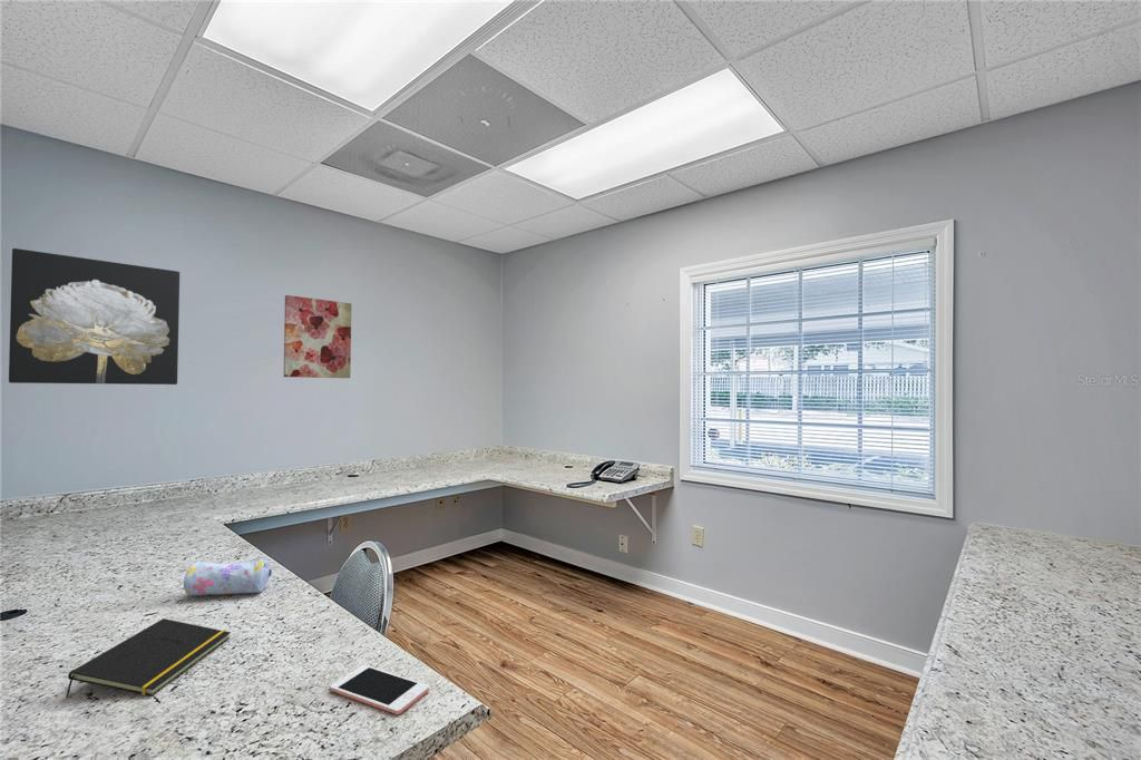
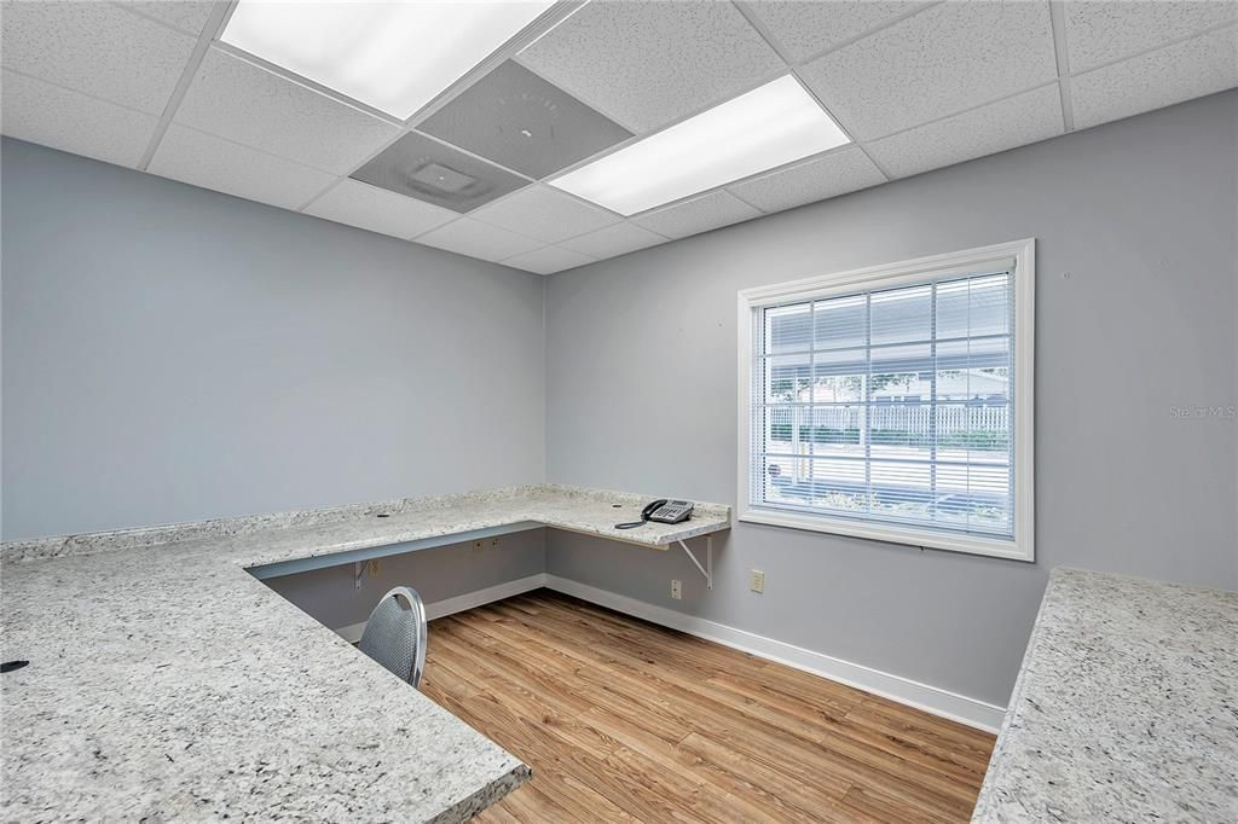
- wall art (101, 322)
- pencil case (227, 576)
- wall art (319, 338)
- cell phone (379, 688)
- notepad (157, 653)
